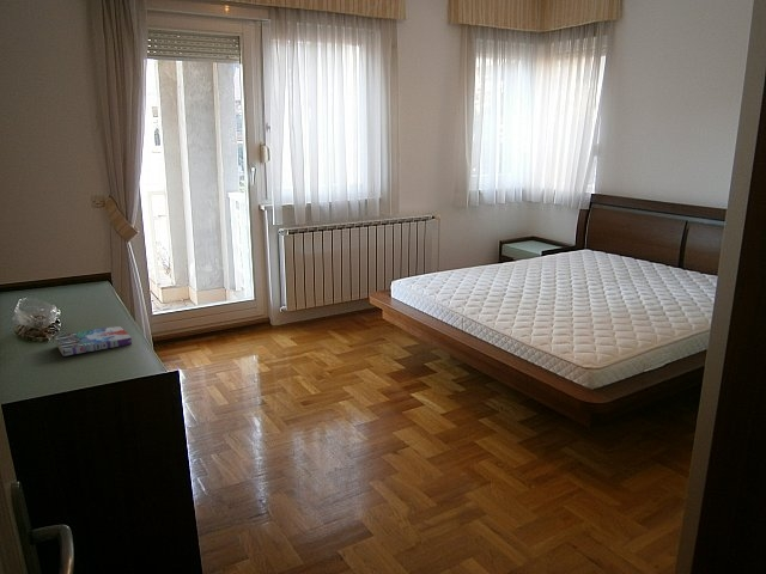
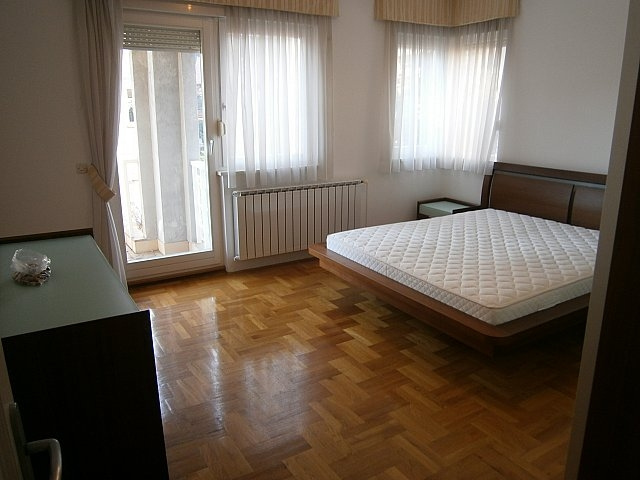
- book (93, 340)
